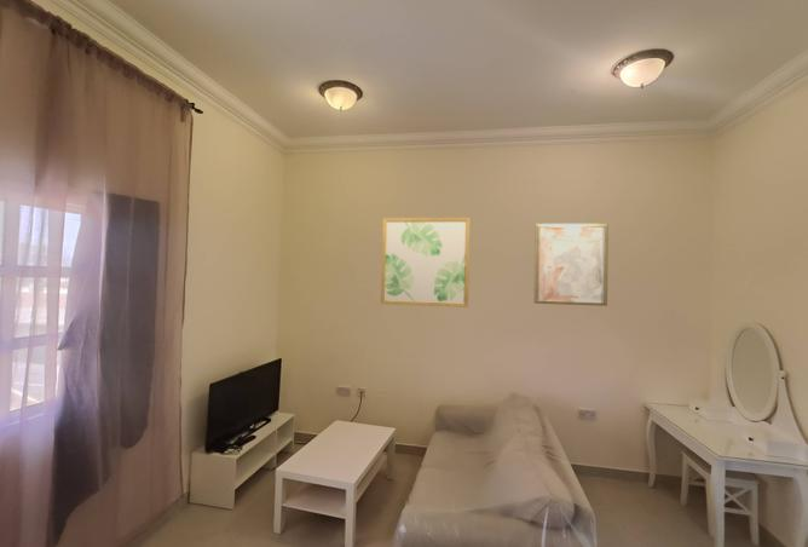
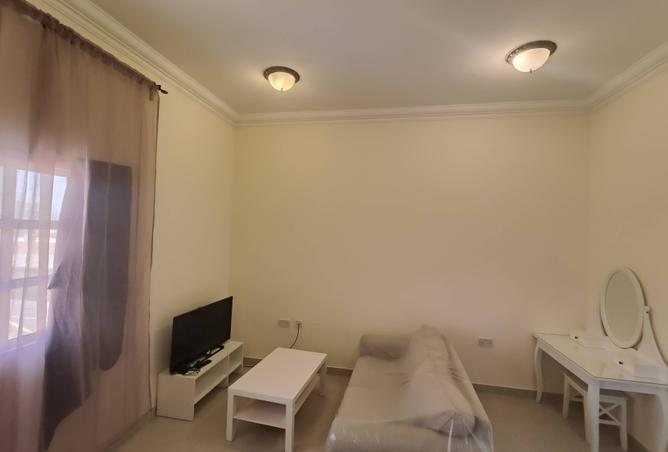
- wall art (570, 264)
- wall art (425, 261)
